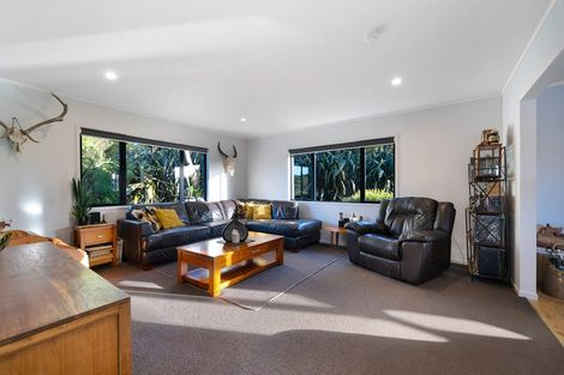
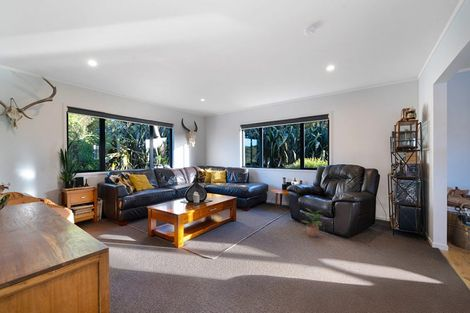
+ potted plant (313, 222)
